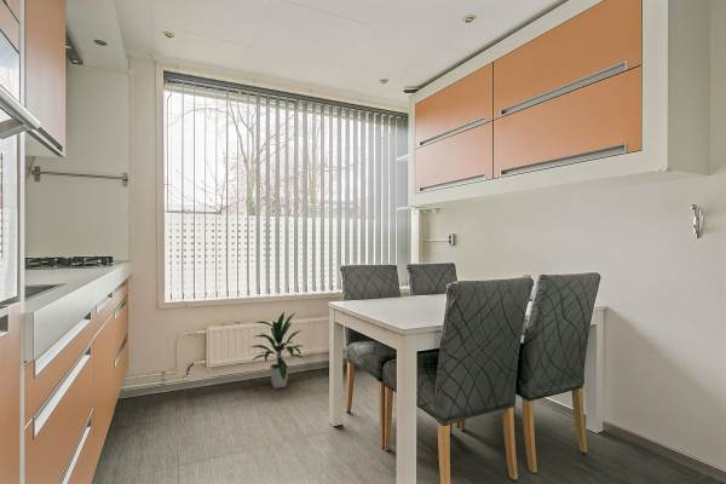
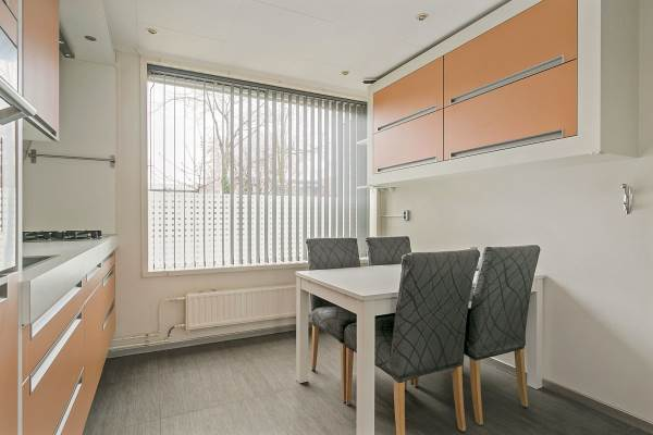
- indoor plant (278, 348)
